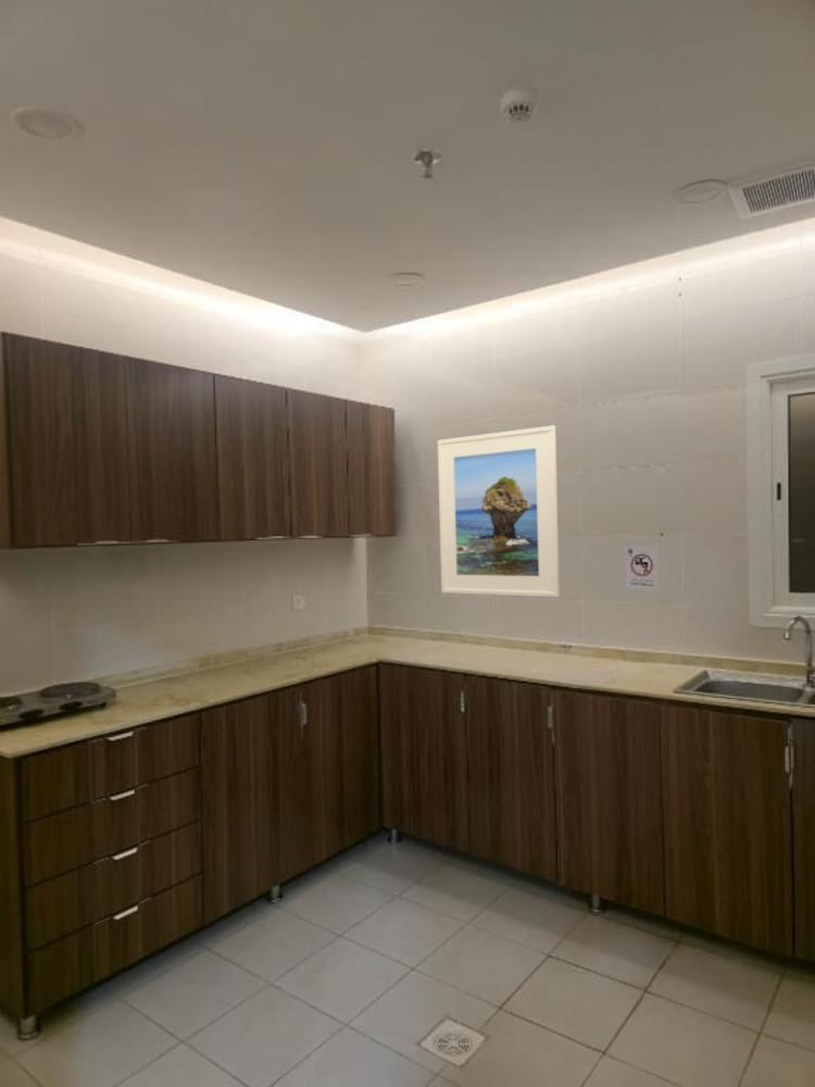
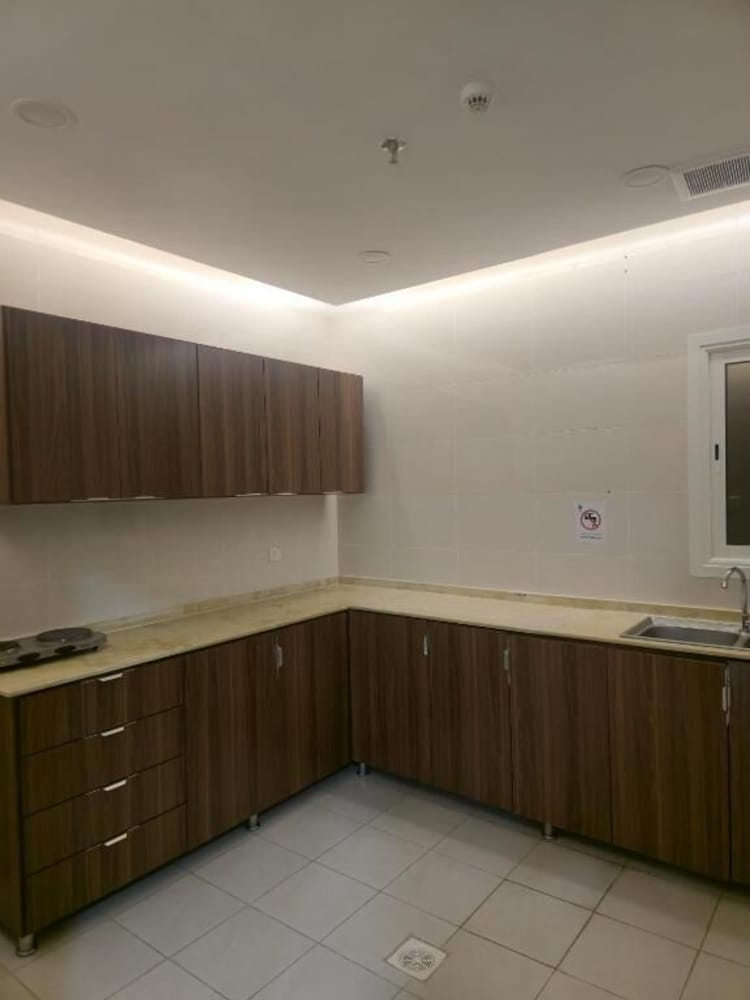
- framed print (494, 514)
